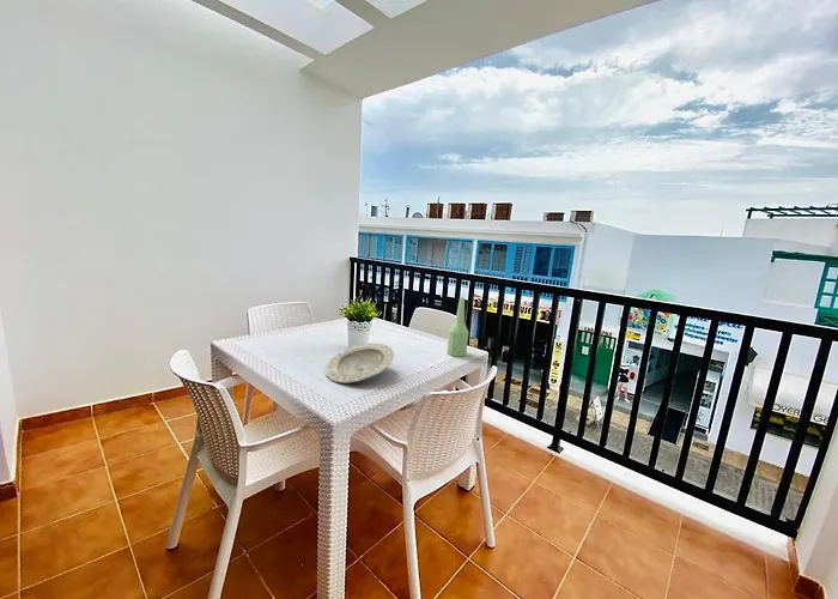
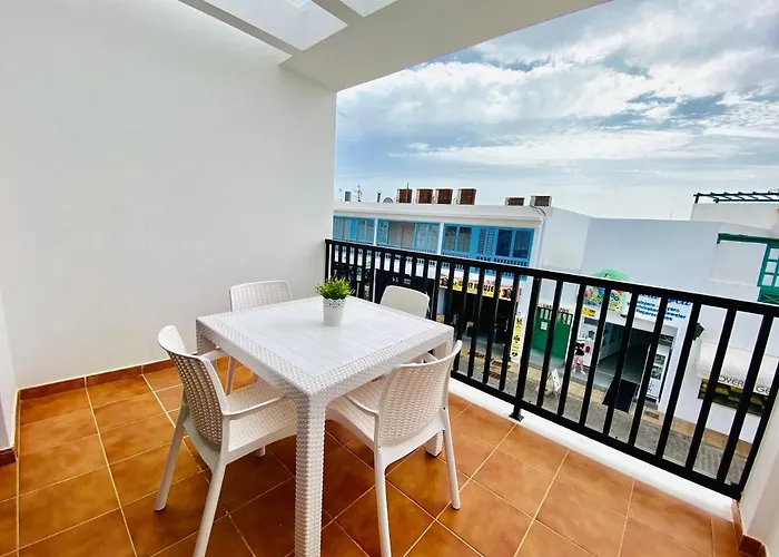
- plate (359, 361)
- bottle (459, 326)
